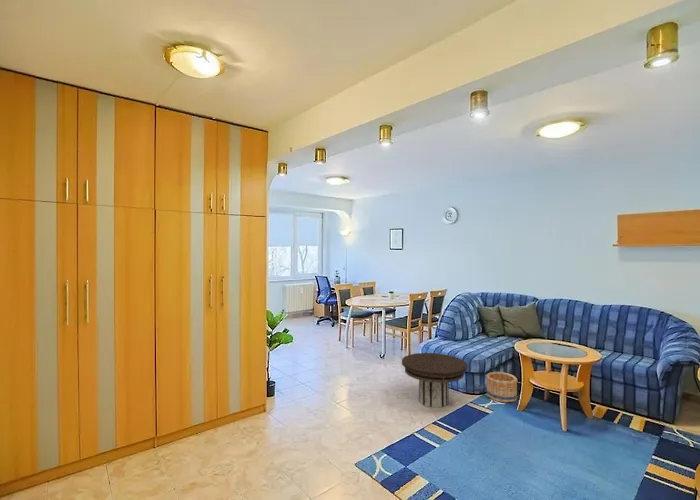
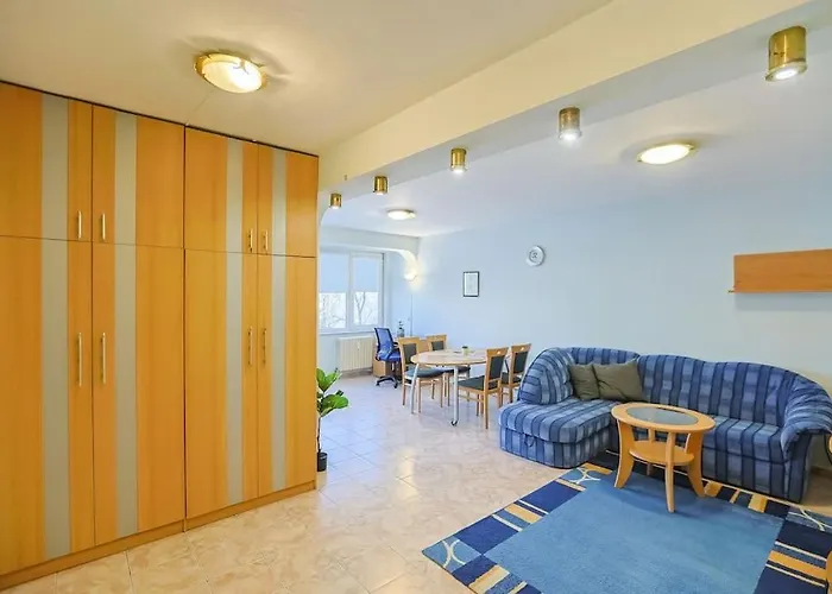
- basket (501, 386)
- side table (433, 381)
